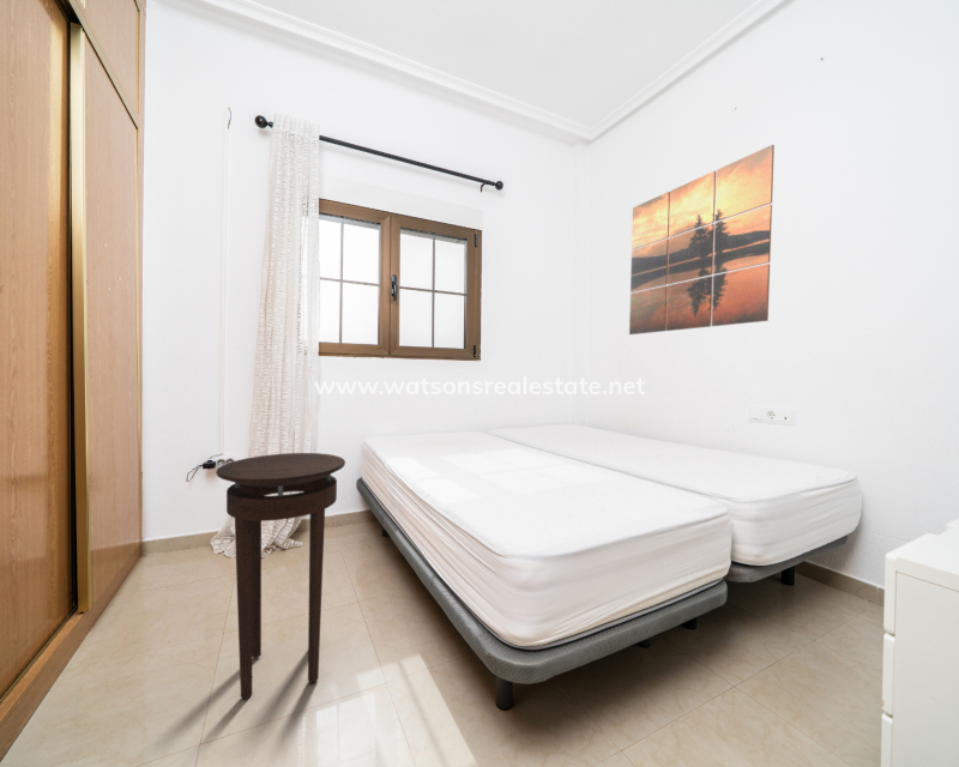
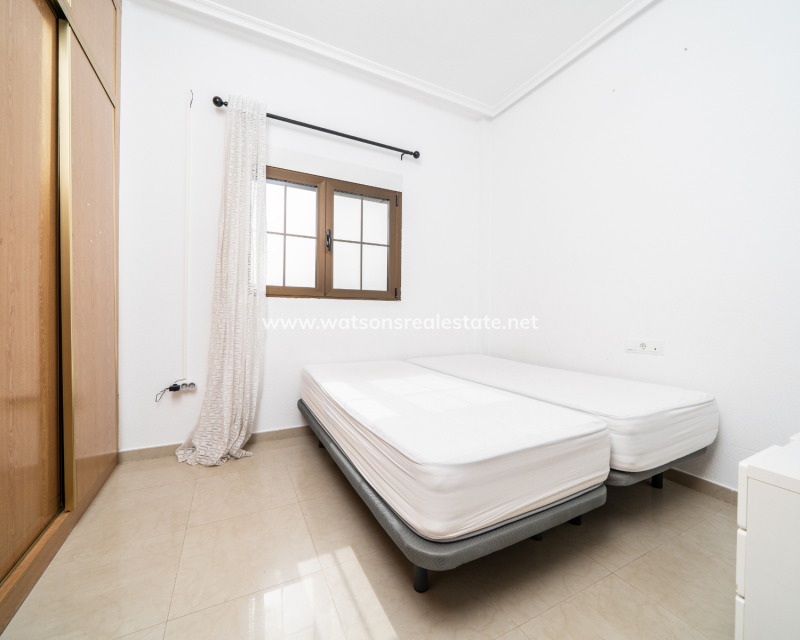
- wall art (689, 255)
- stool (260, 567)
